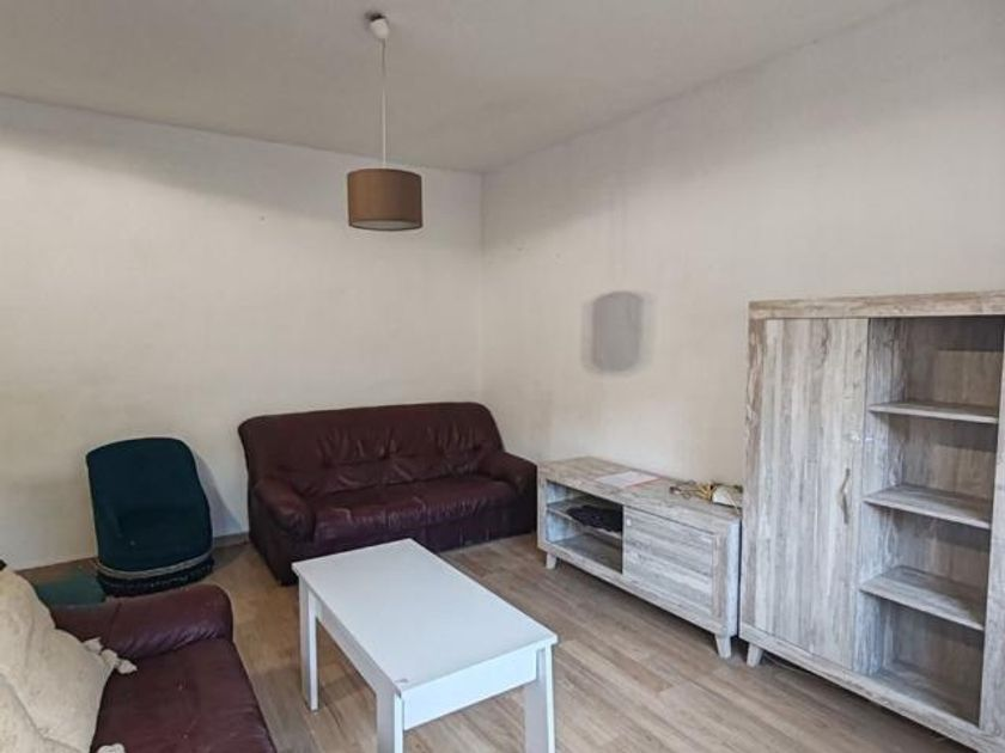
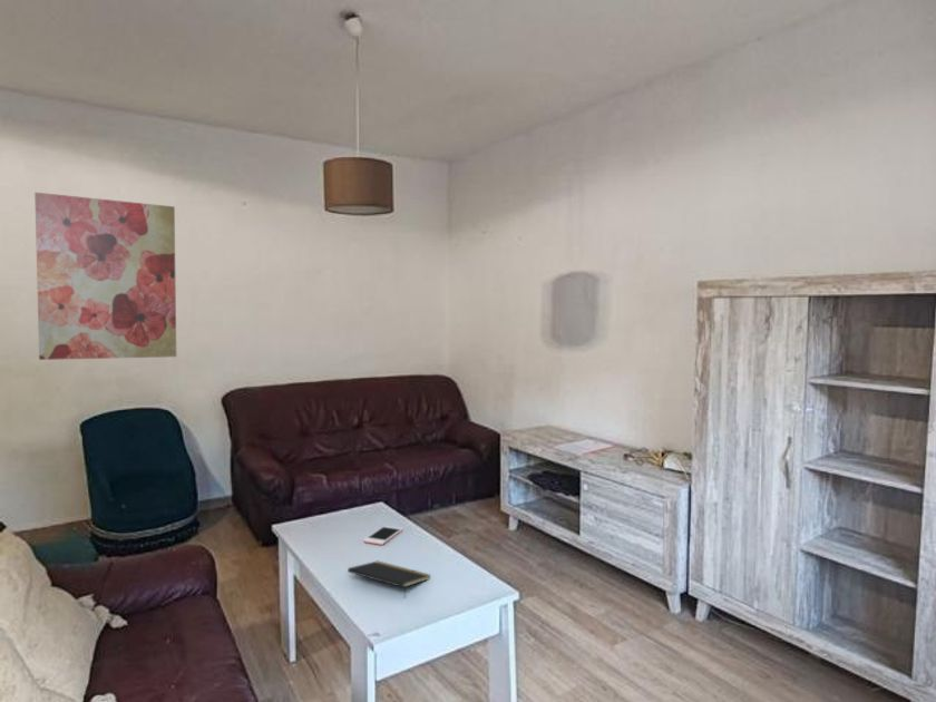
+ notepad (389, 573)
+ cell phone (383, 535)
+ wall art (109, 280)
